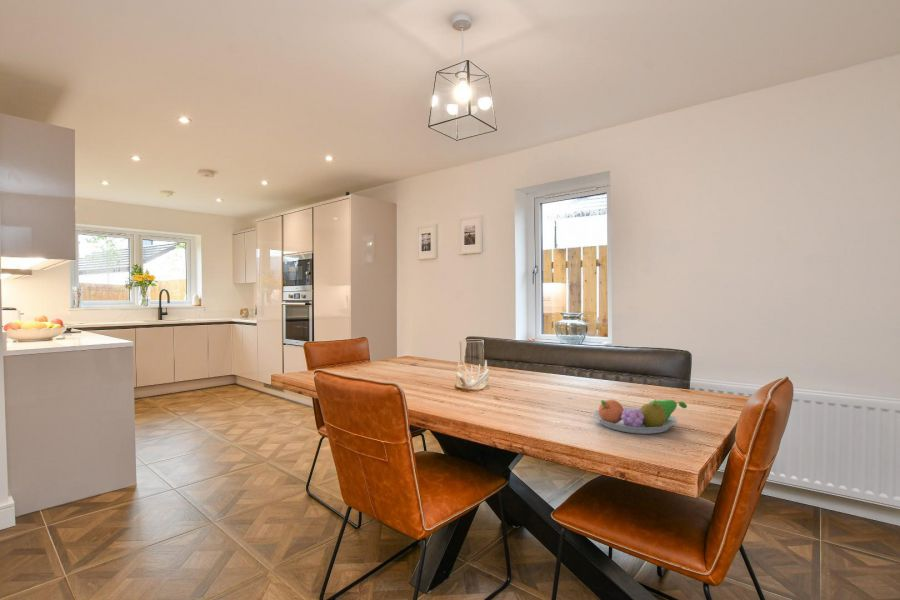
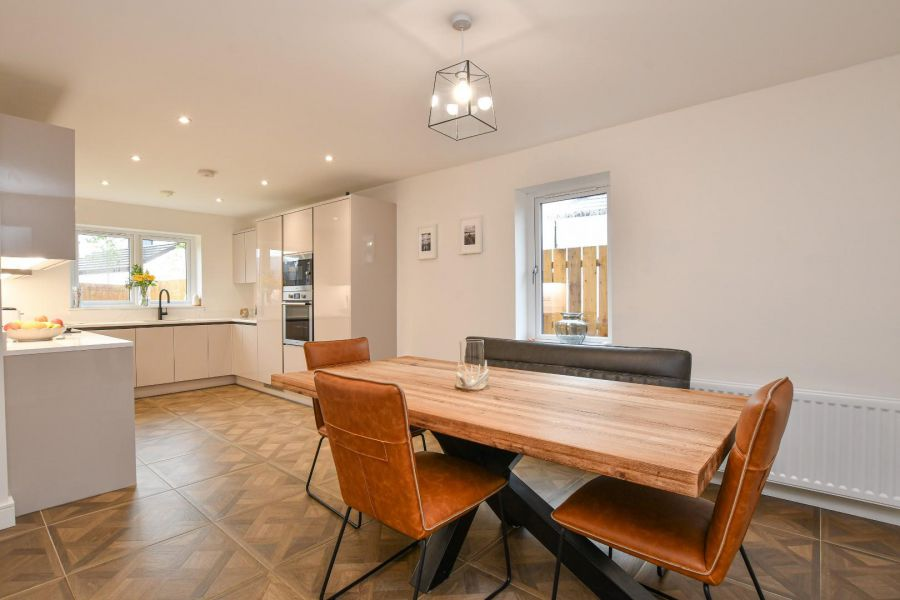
- fruit bowl (637, 409)
